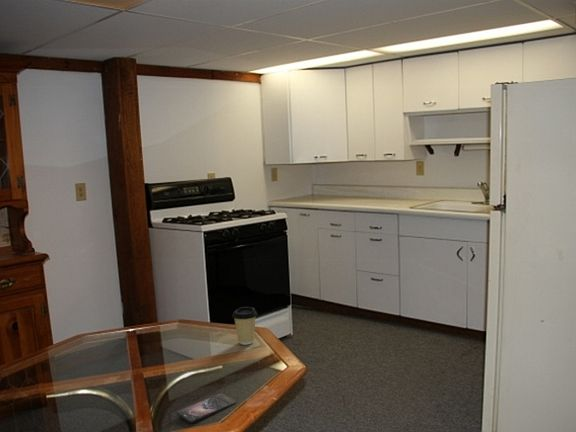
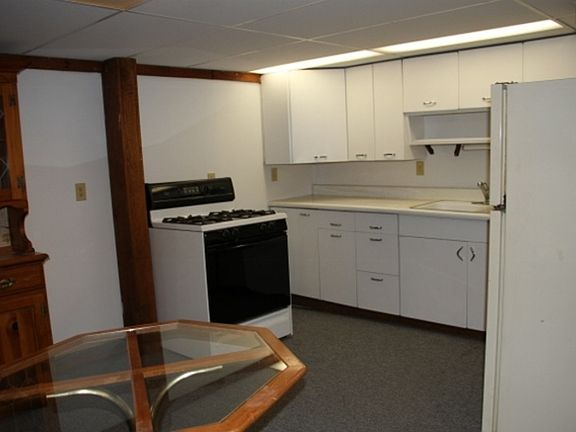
- coffee cup (245, 326)
- smartphone (207, 407)
